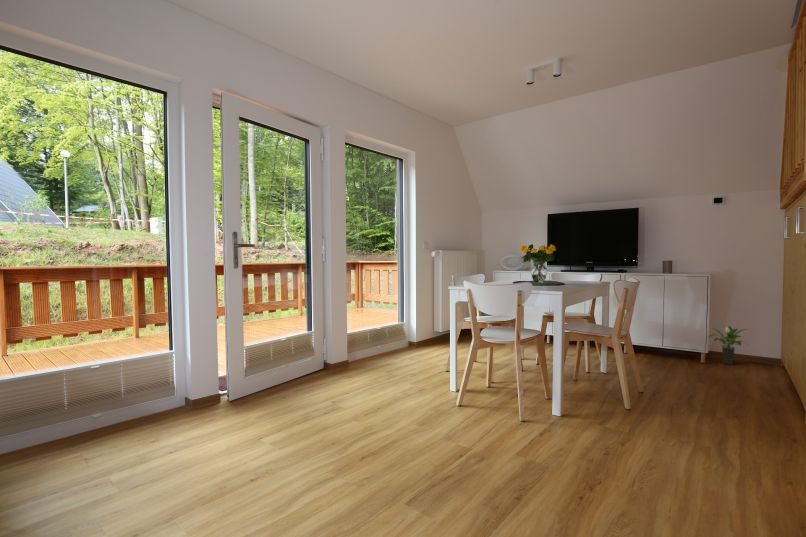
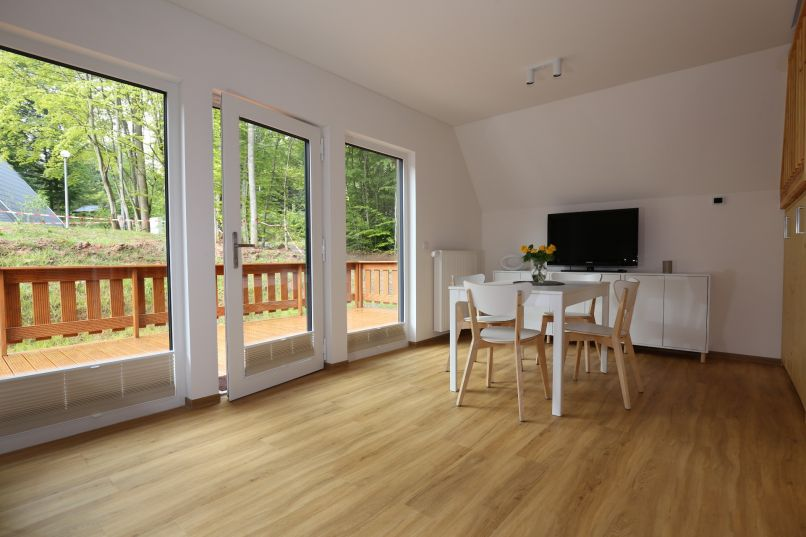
- potted plant (727, 344)
